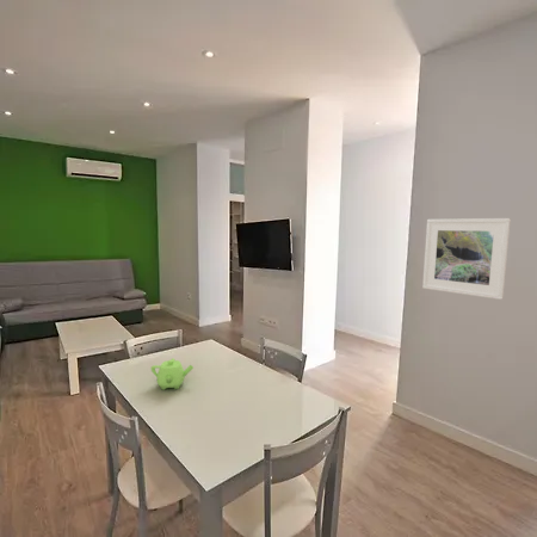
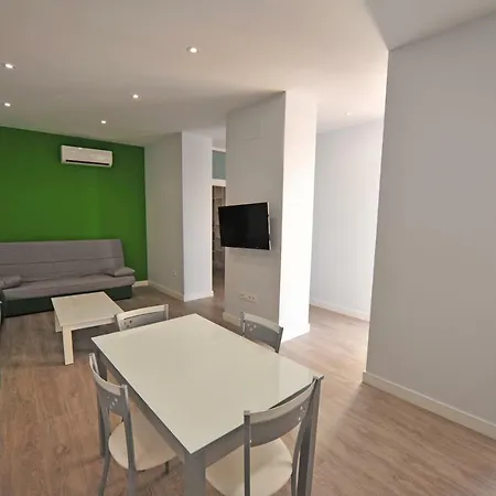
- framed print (462, 255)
- teapot (172, 374)
